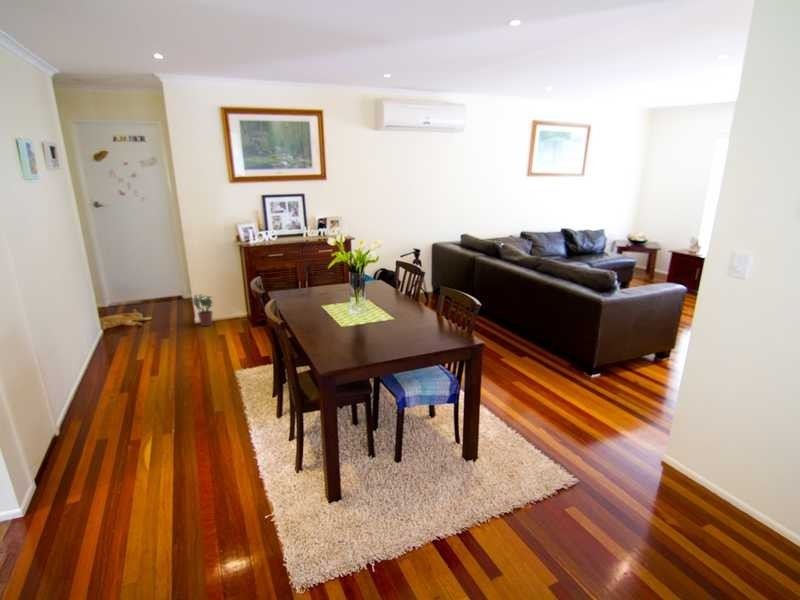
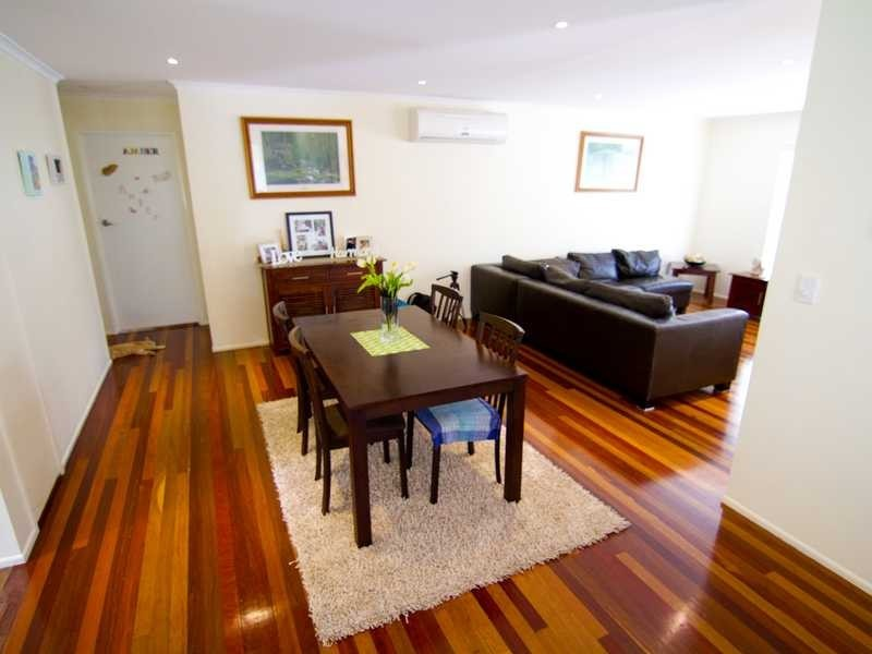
- potted plant (203, 309)
